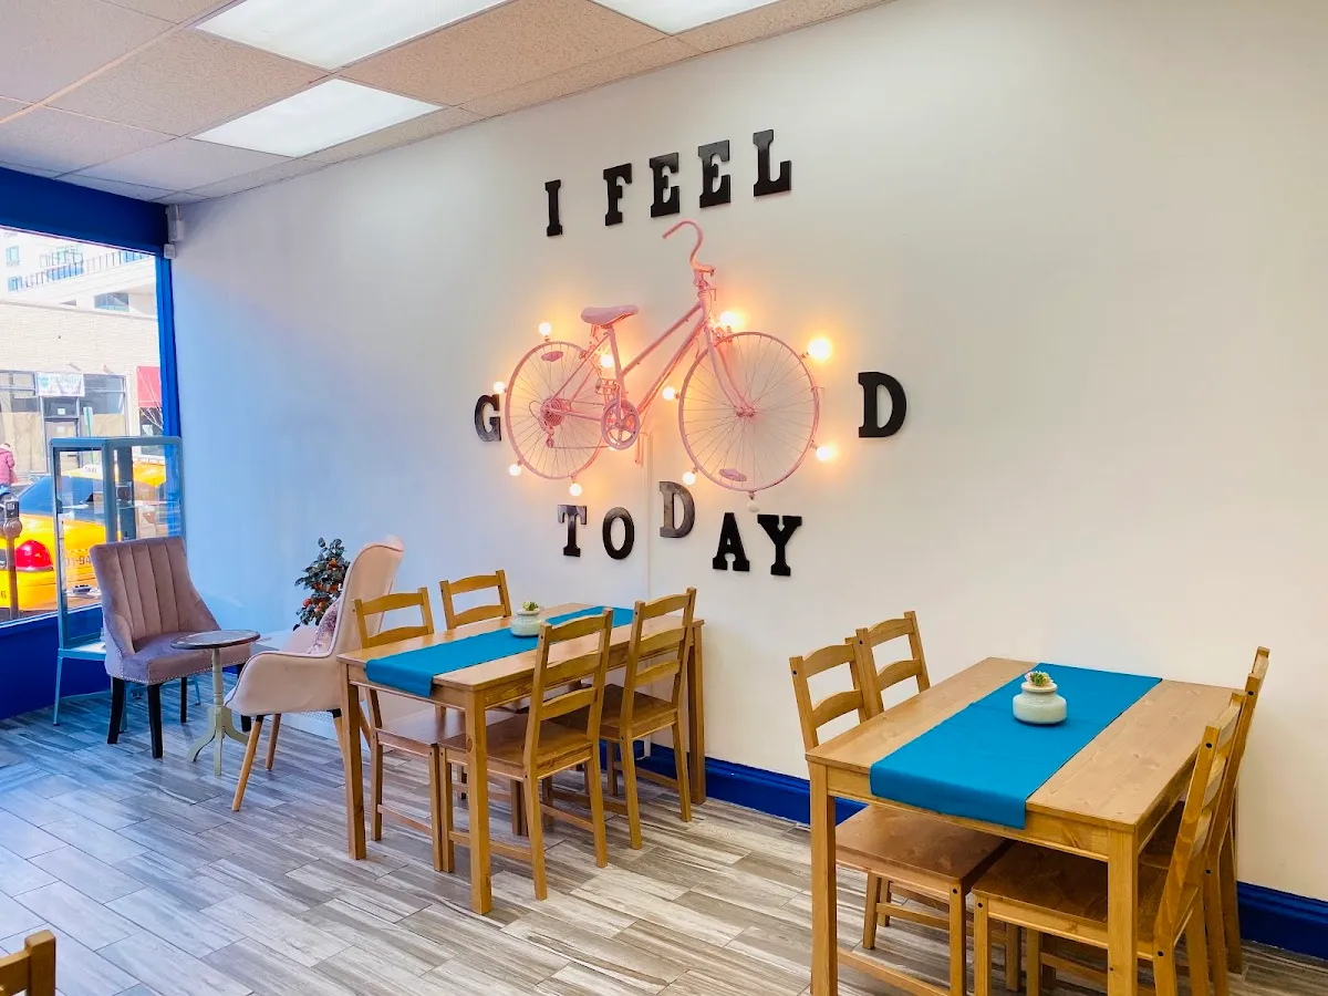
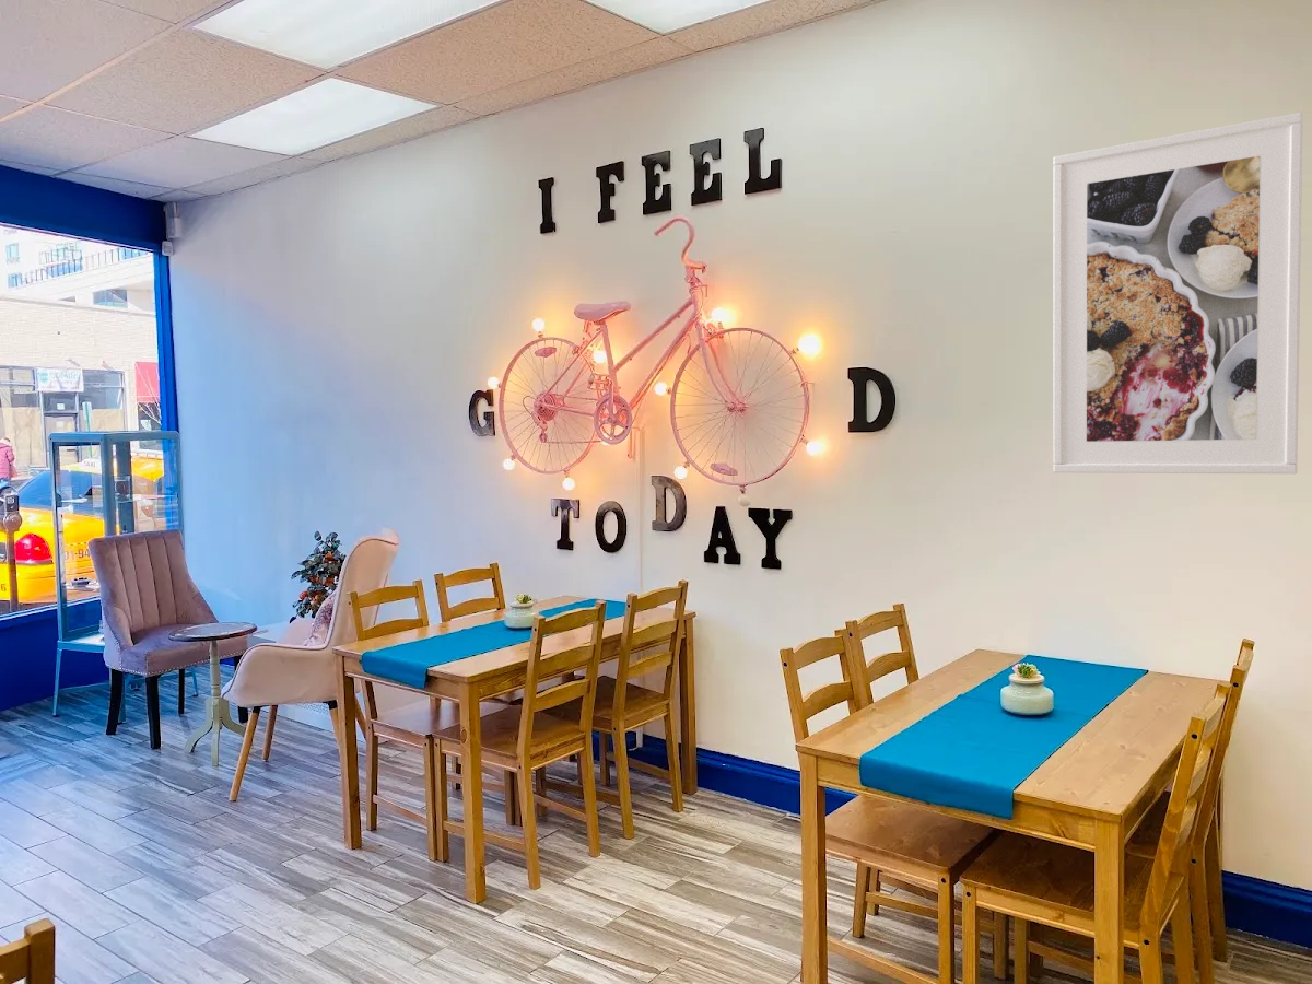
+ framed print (1168, 306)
